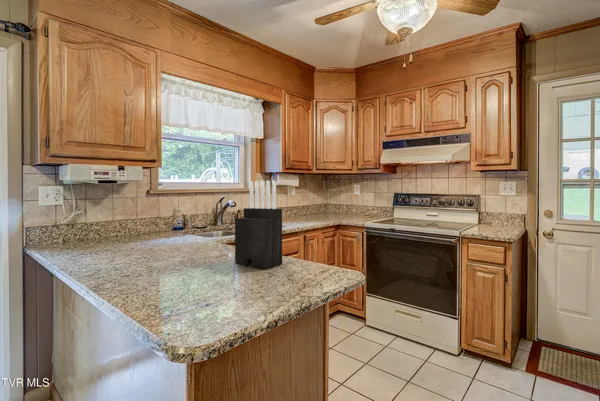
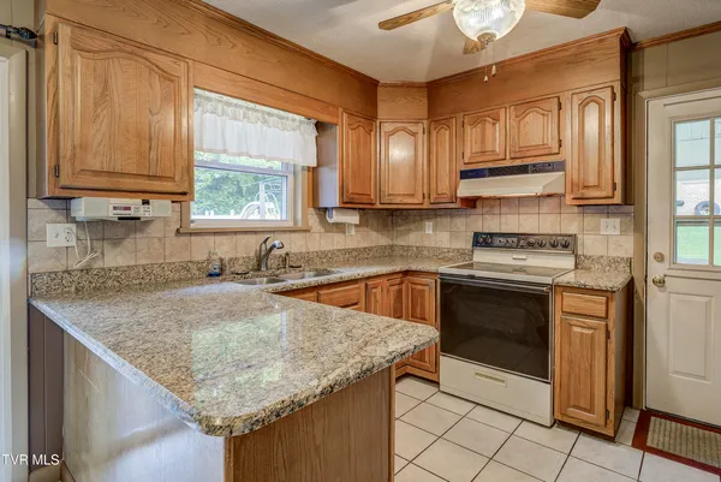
- knife block (256, 222)
